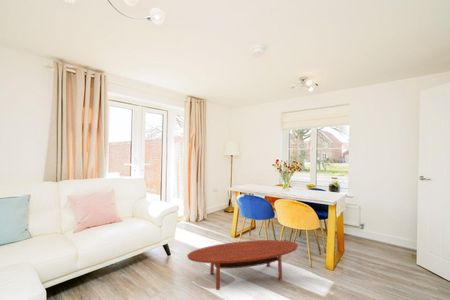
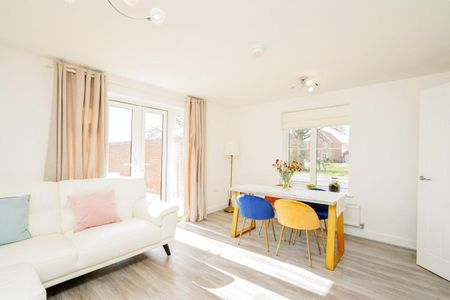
- coffee table (245, 262)
